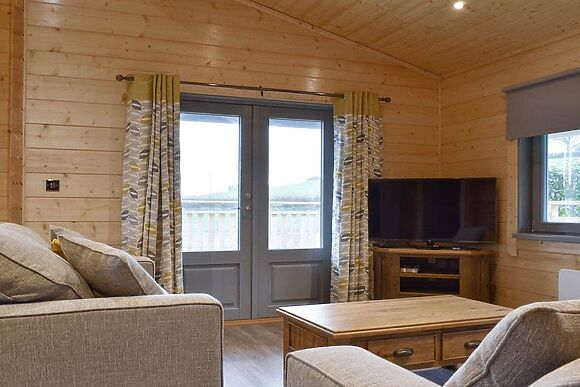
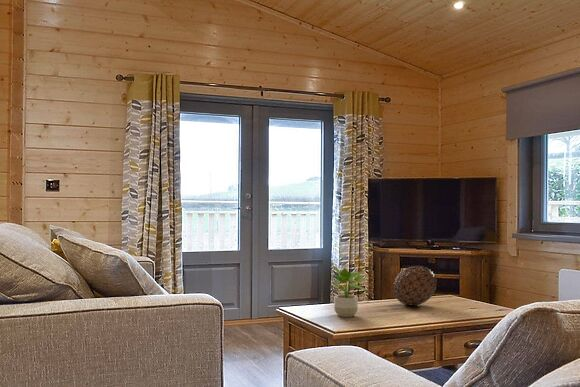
+ decorative ball (414, 285)
+ potted plant (348, 290)
